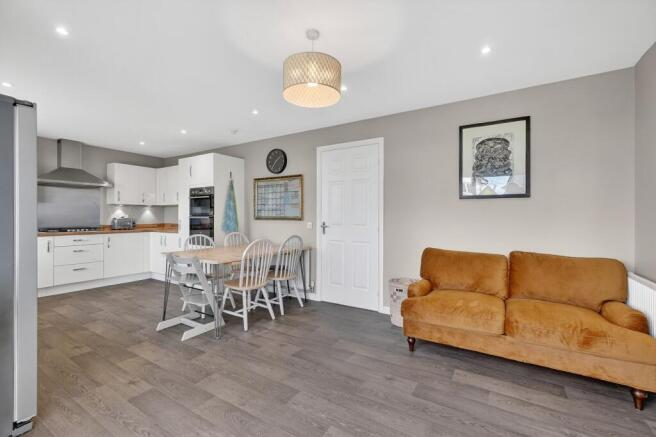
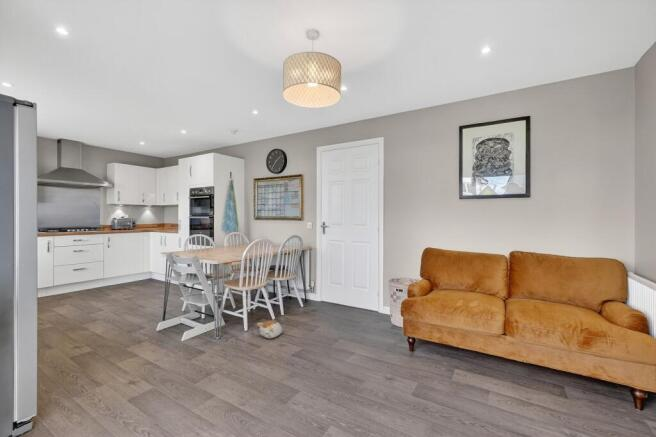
+ plush toy (272, 327)
